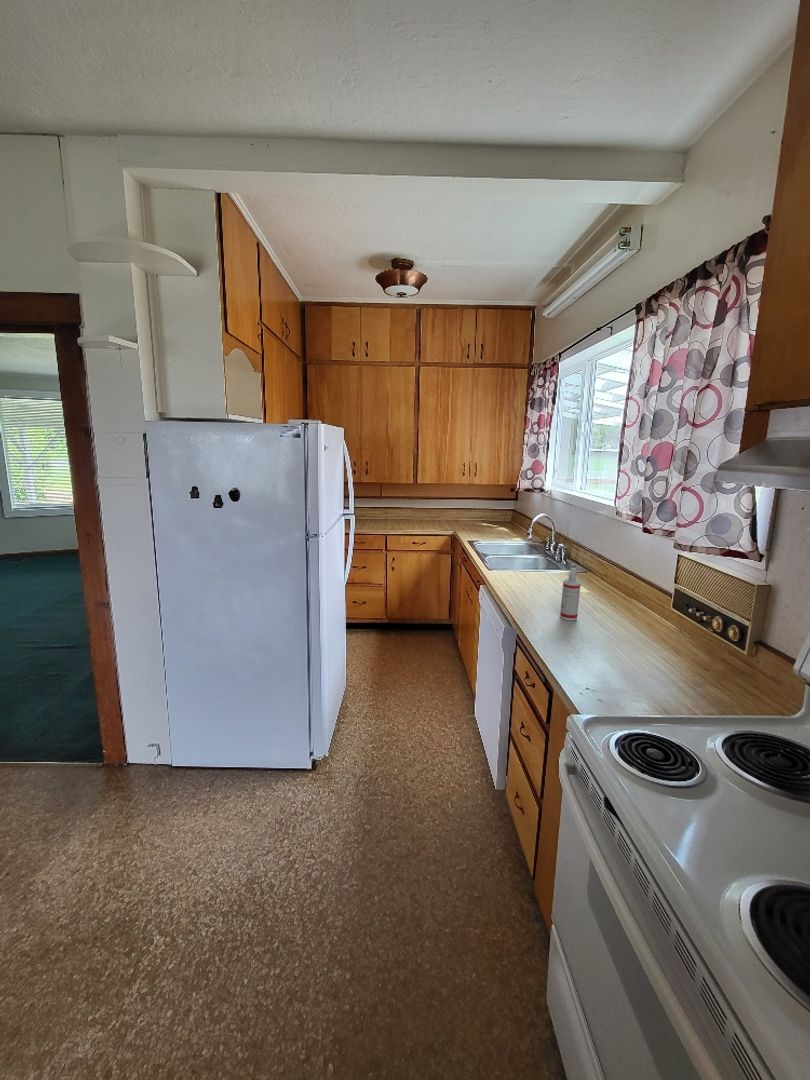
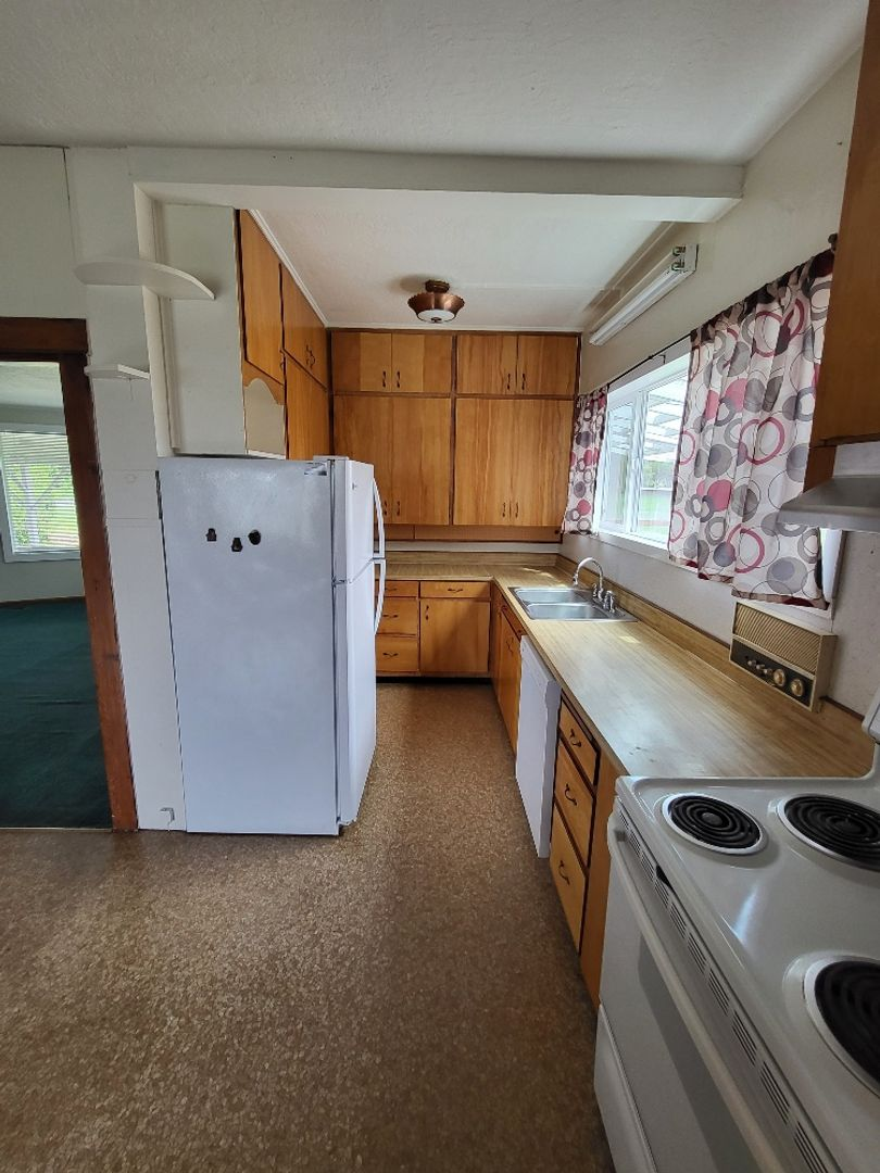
- spray bottle (570, 593)
